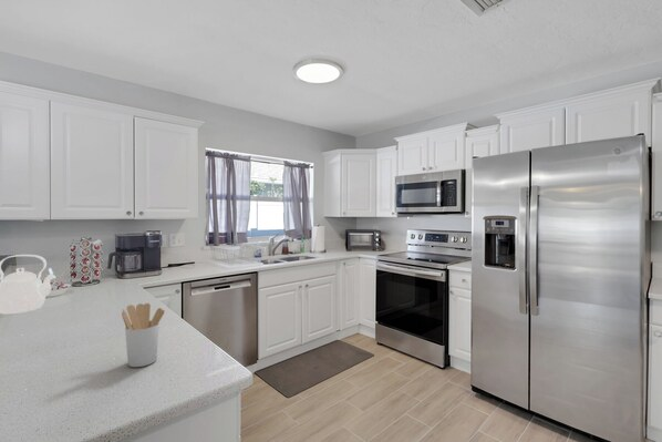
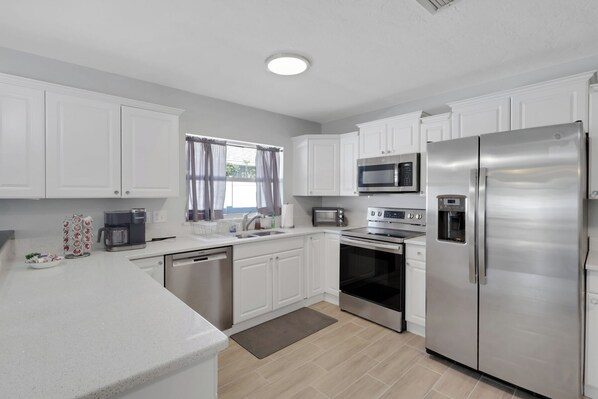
- kettle (27, 281)
- utensil holder (141, 331)
